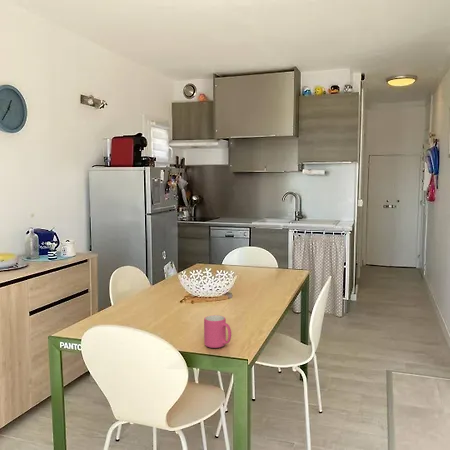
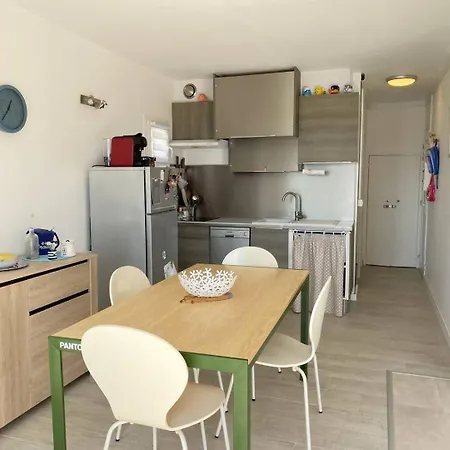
- mug (218, 332)
